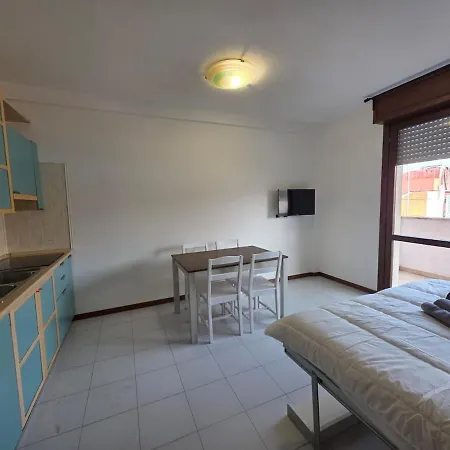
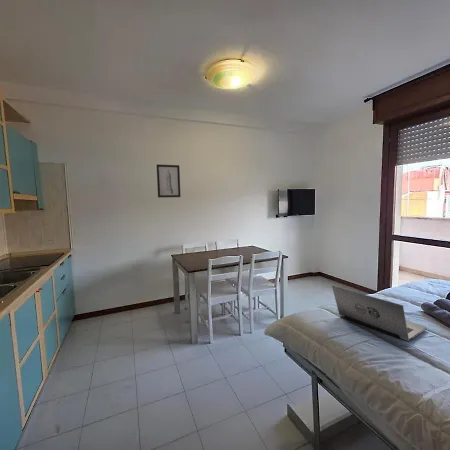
+ wall art (168, 181)
+ laptop (376, 306)
